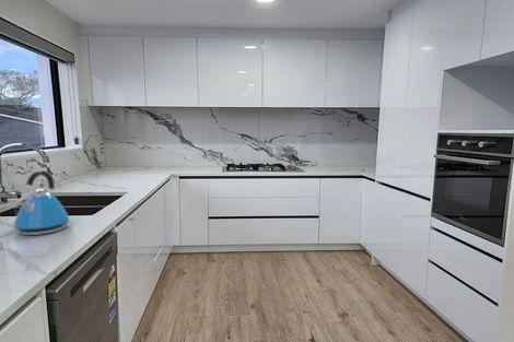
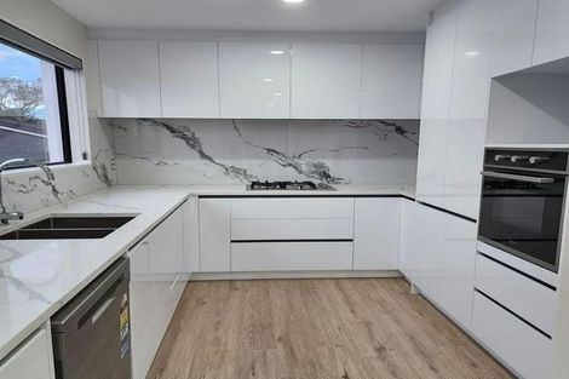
- kettle (42, 199)
